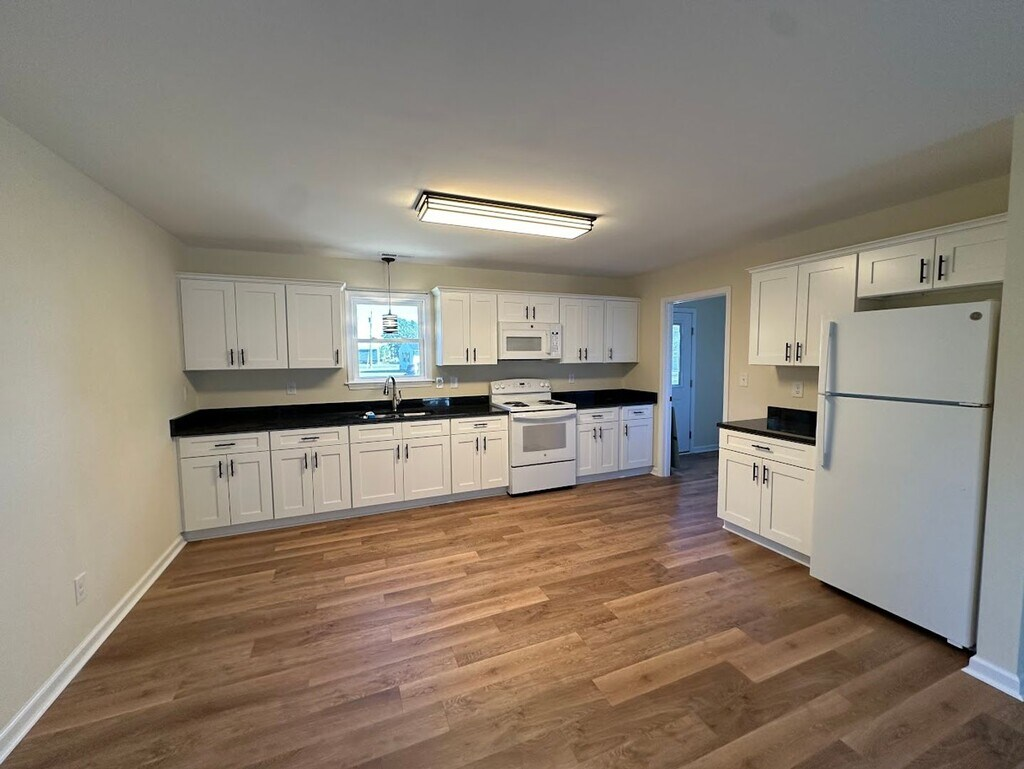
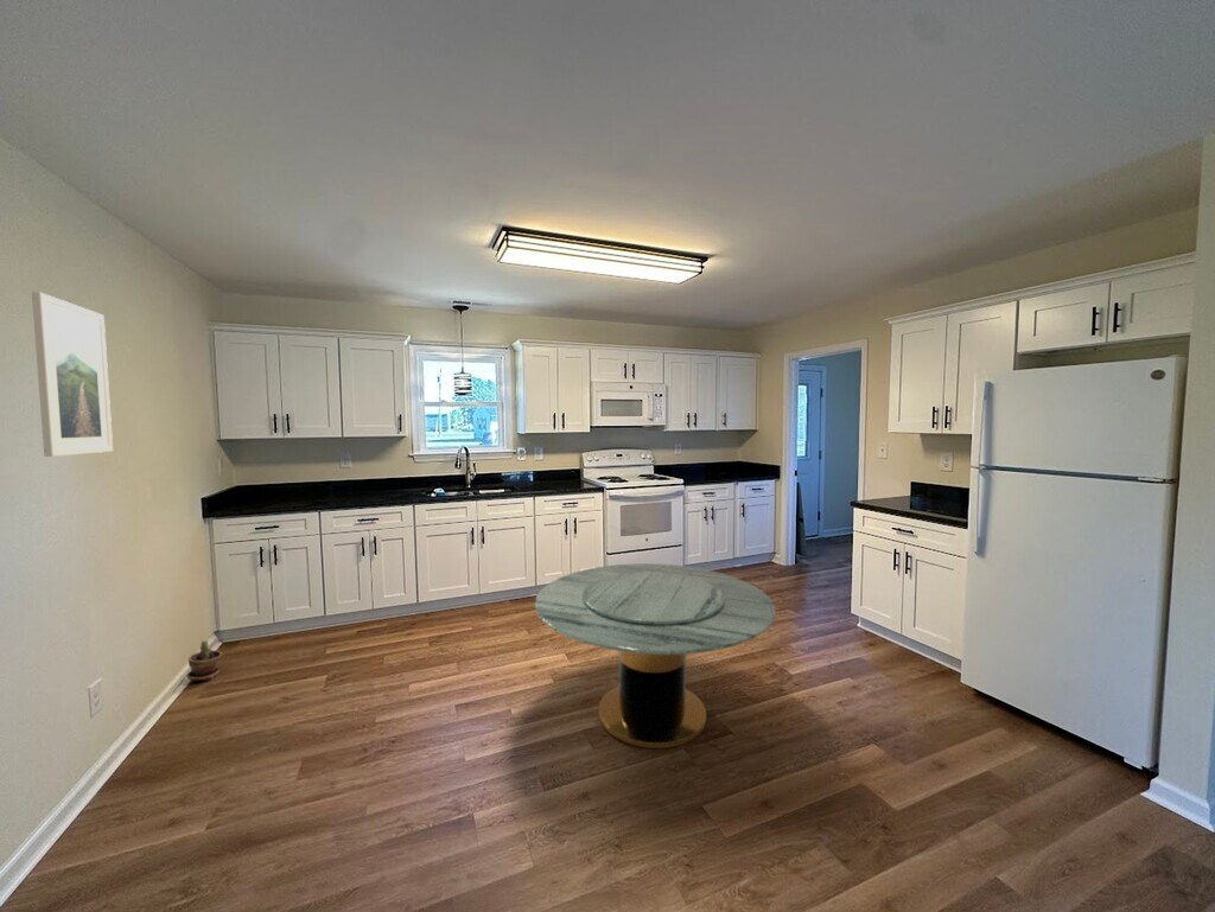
+ potted plant (204, 657)
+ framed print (76, 380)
+ dining table (651, 653)
